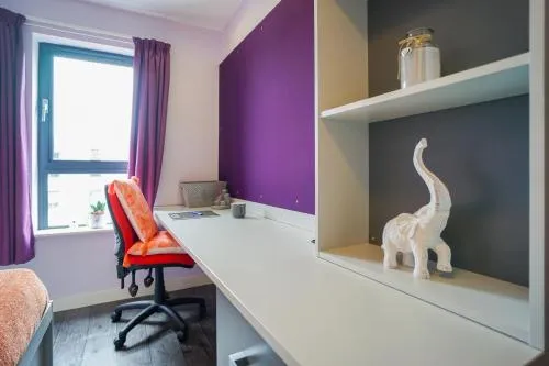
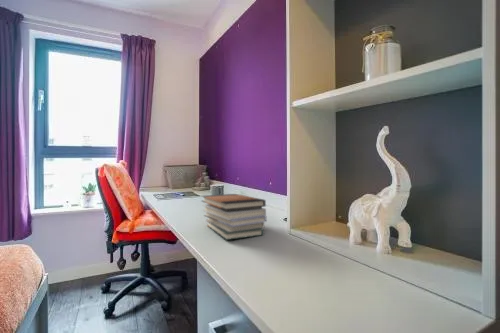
+ book stack (232, 214)
